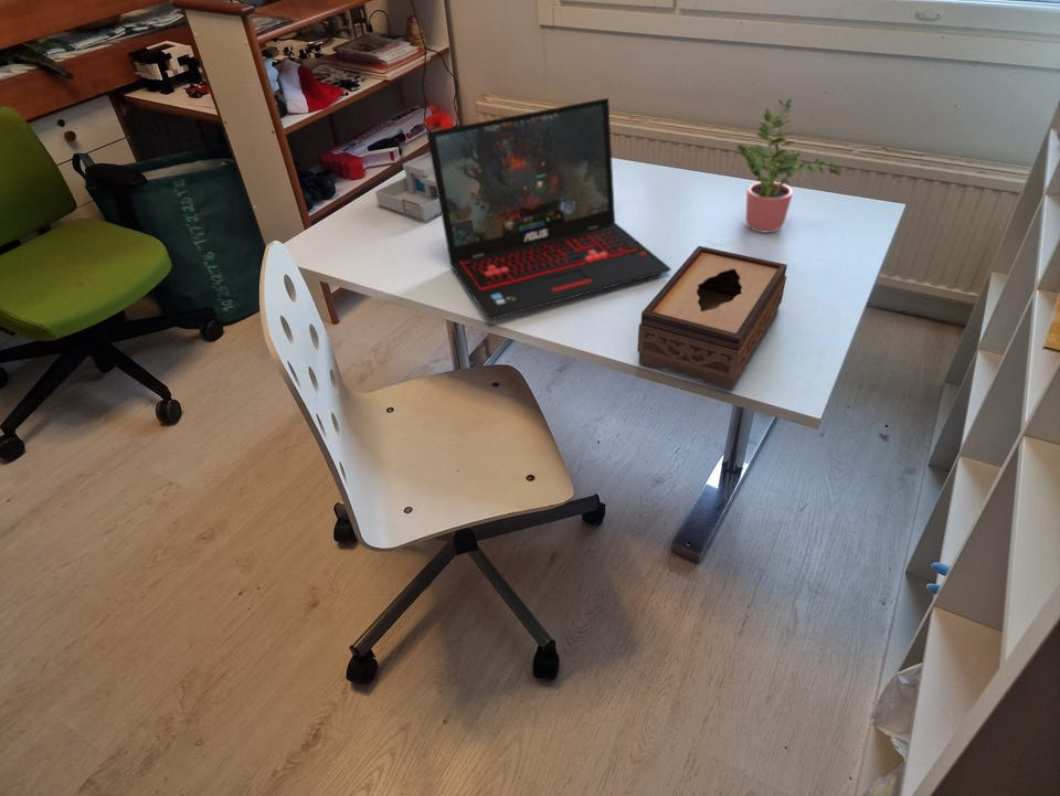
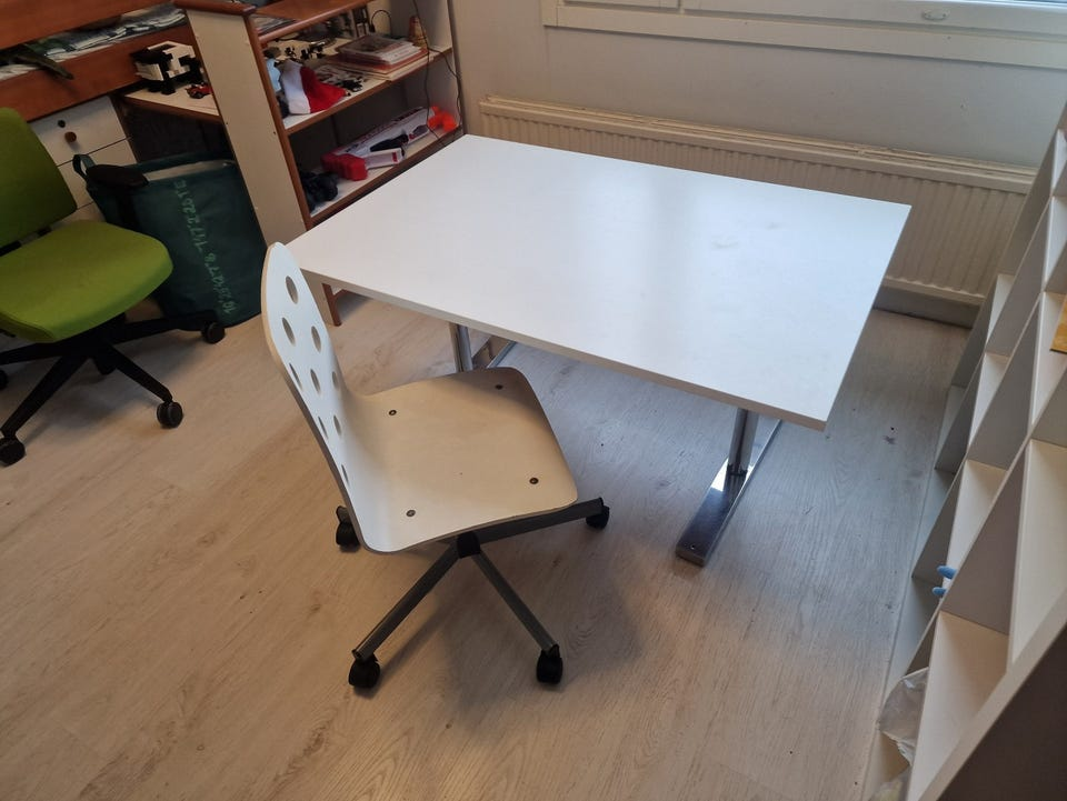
- tissue box (713, 312)
- laptop (551, 204)
- potted plant (787, 176)
- desk organizer (433, 170)
